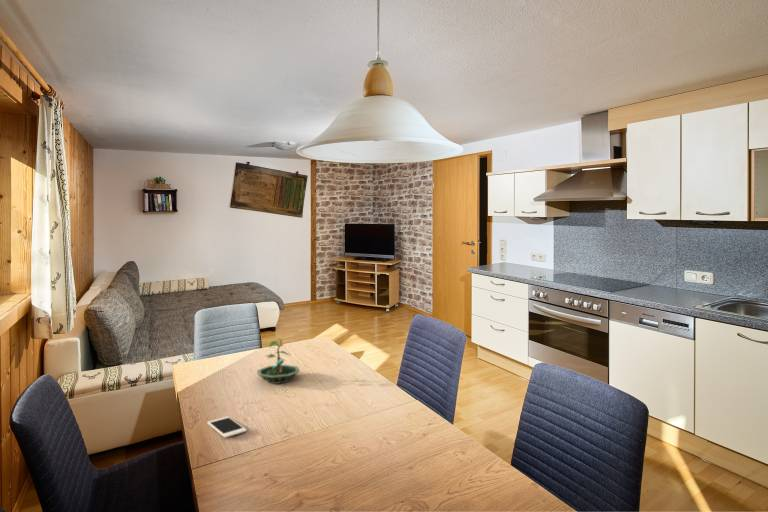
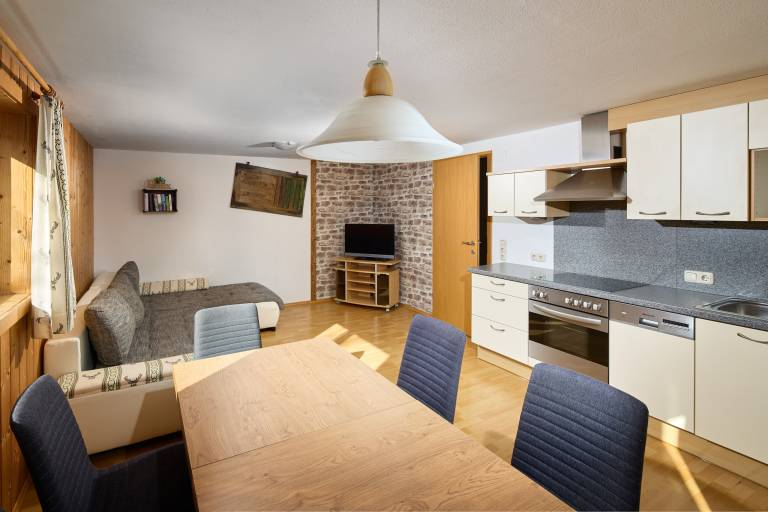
- terrarium (278, 347)
- cell phone (226, 426)
